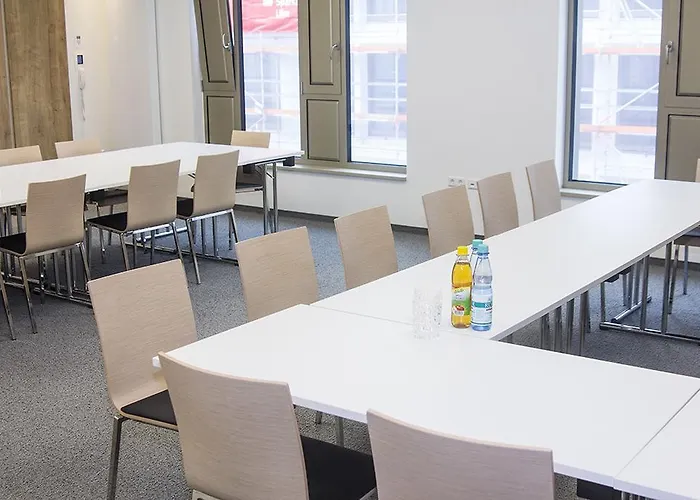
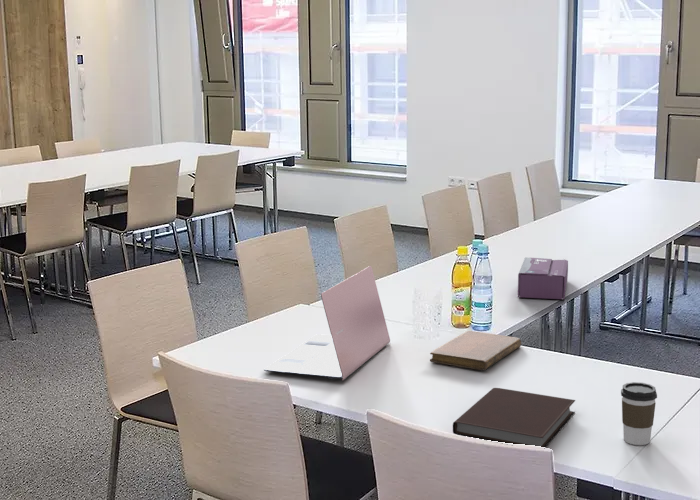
+ notebook (476, 349)
+ coffee cup (637, 413)
+ tissue box (543, 277)
+ notebook (515, 416)
+ laptop (328, 317)
